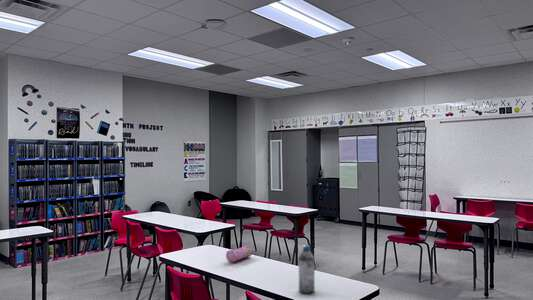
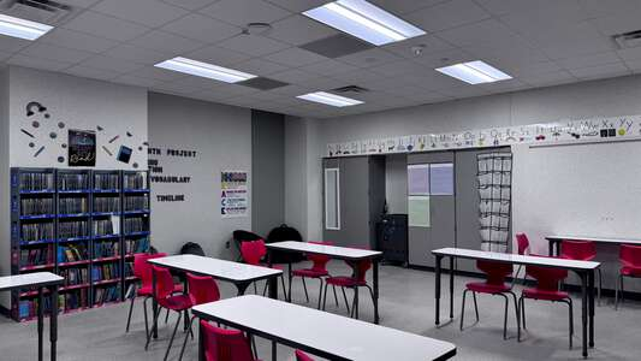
- pencil case (239, 253)
- water bottle (306, 268)
